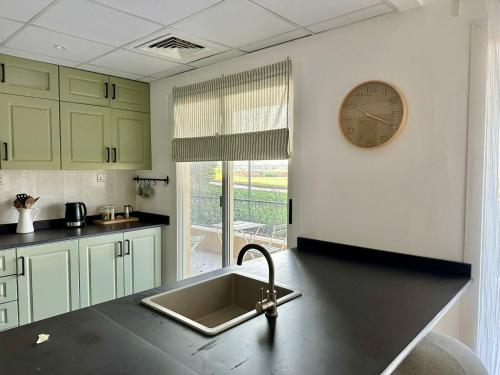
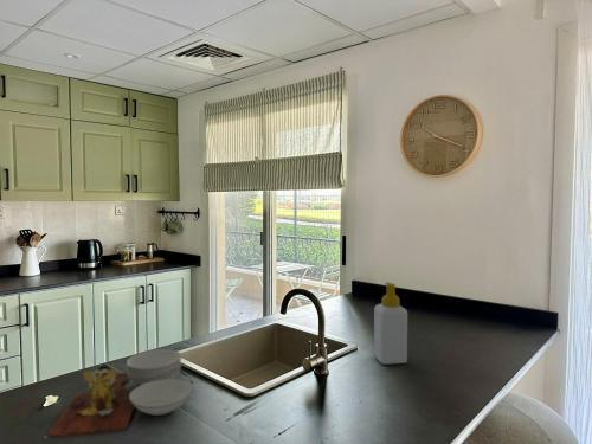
+ soap bottle (390, 322)
+ cutting board (134, 377)
